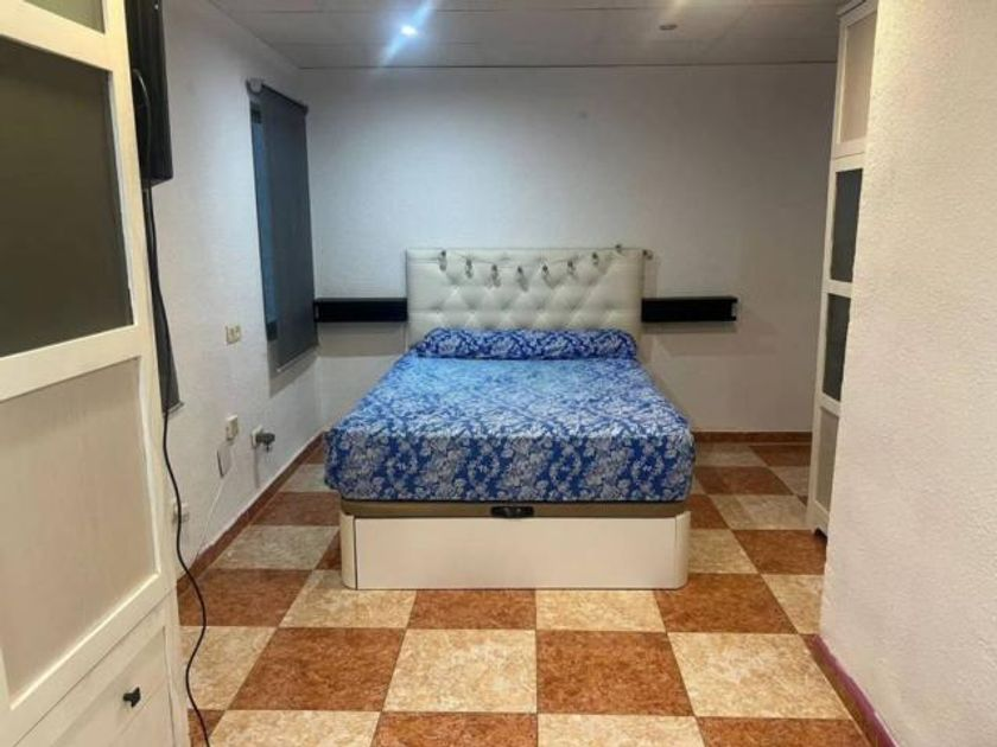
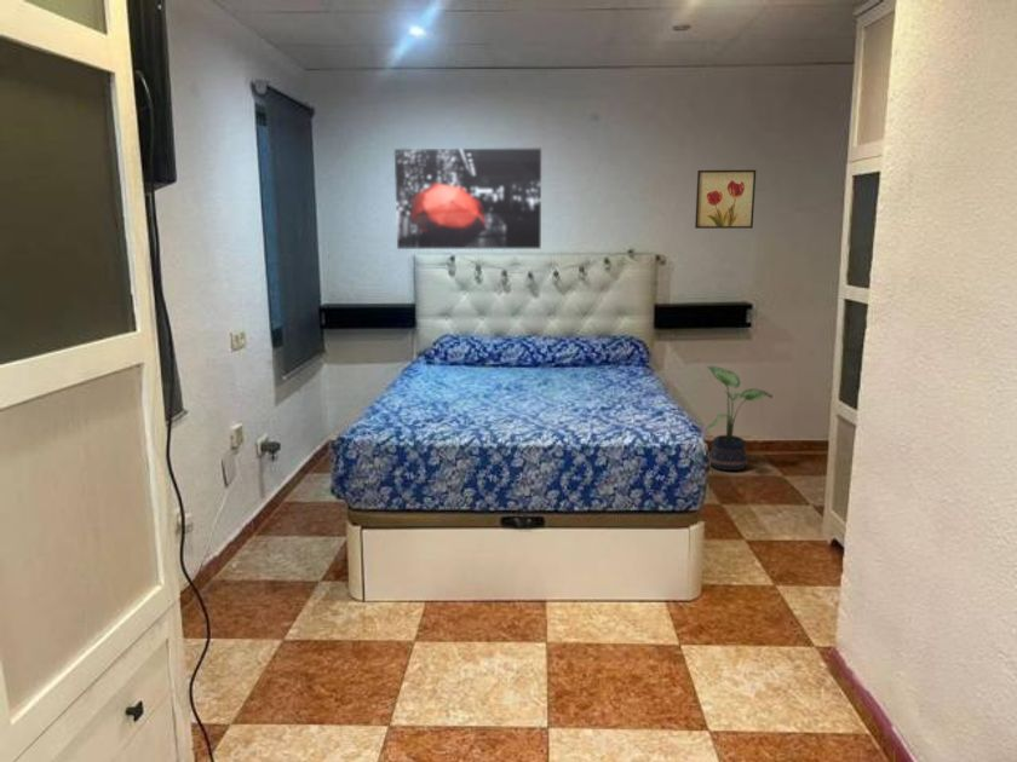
+ wall art (724, 198)
+ wall art (467, 198)
+ potted plant (735, 416)
